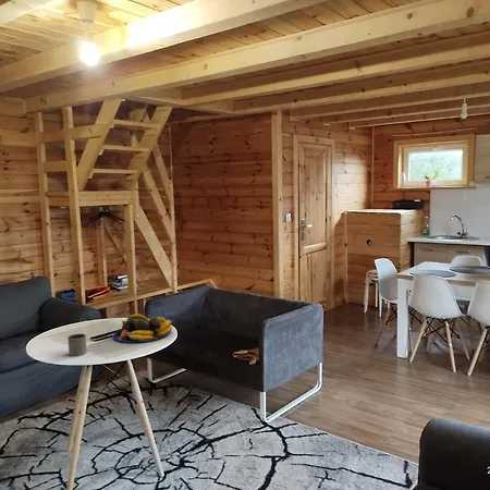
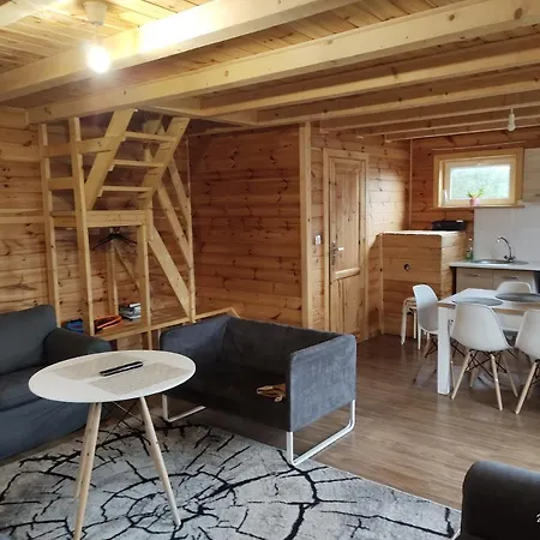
- fruit bowl (142, 323)
- mug (76, 344)
